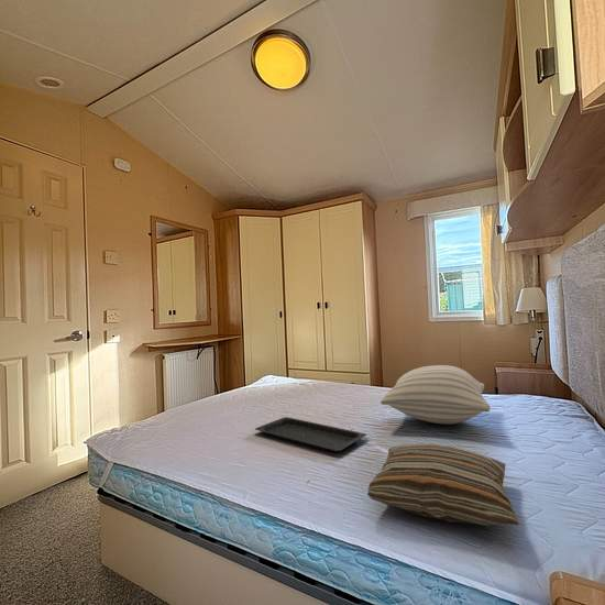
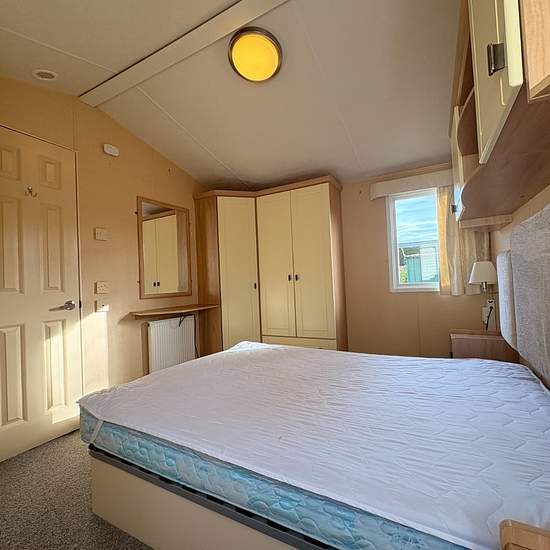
- serving tray (308, 433)
- pillow (440, 477)
- pillow (436, 393)
